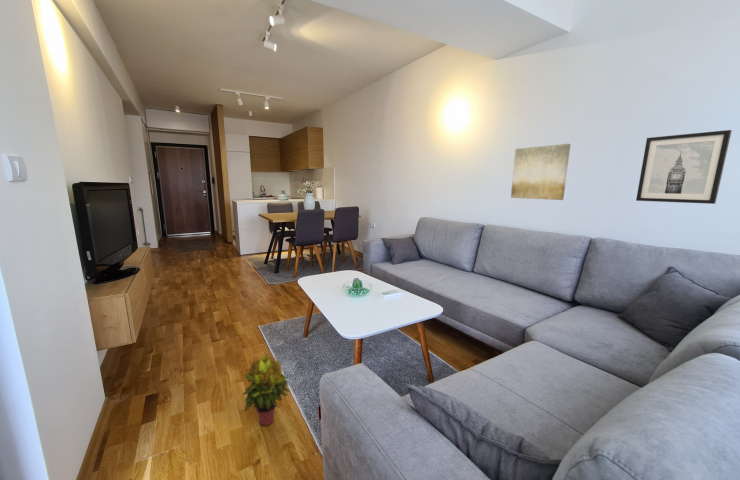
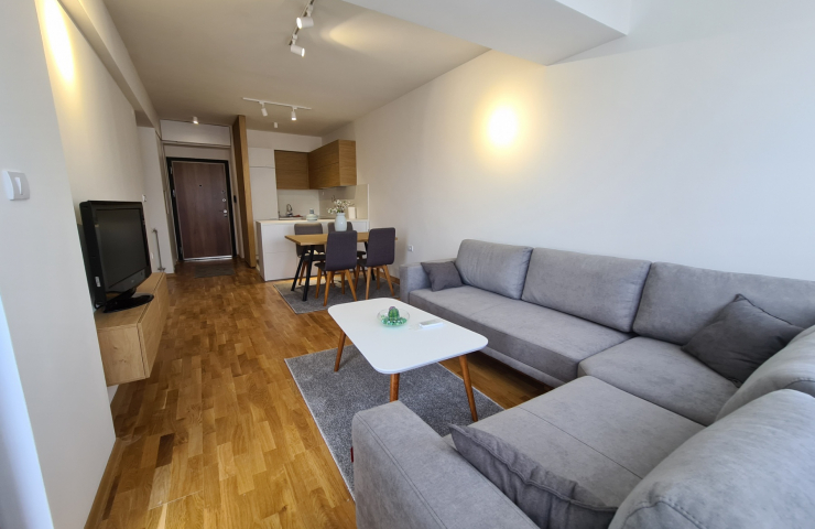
- potted plant (266, 389)
- wall art (679, 168)
- wall art (538, 173)
